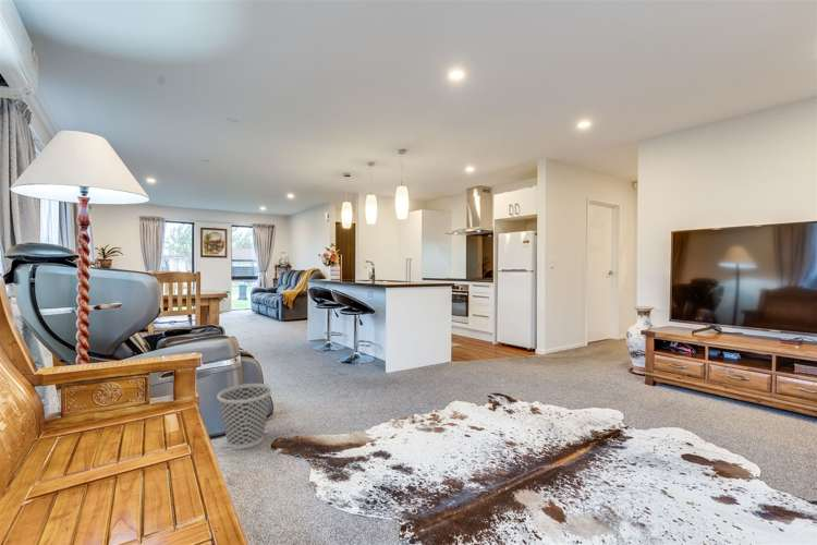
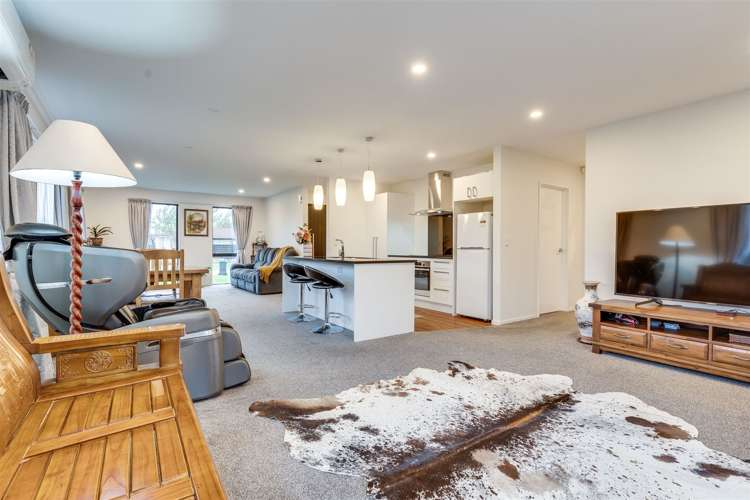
- wastebasket (245, 415)
